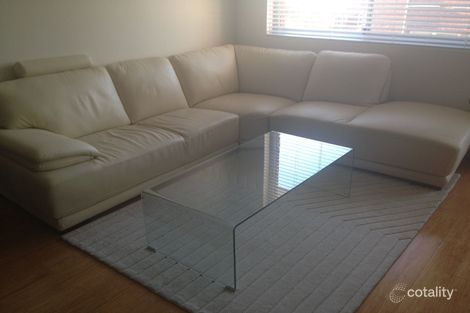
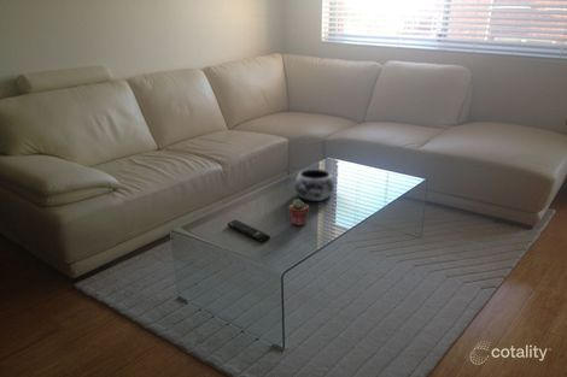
+ potted succulent (298, 211)
+ decorative bowl (314, 184)
+ remote control (247, 230)
